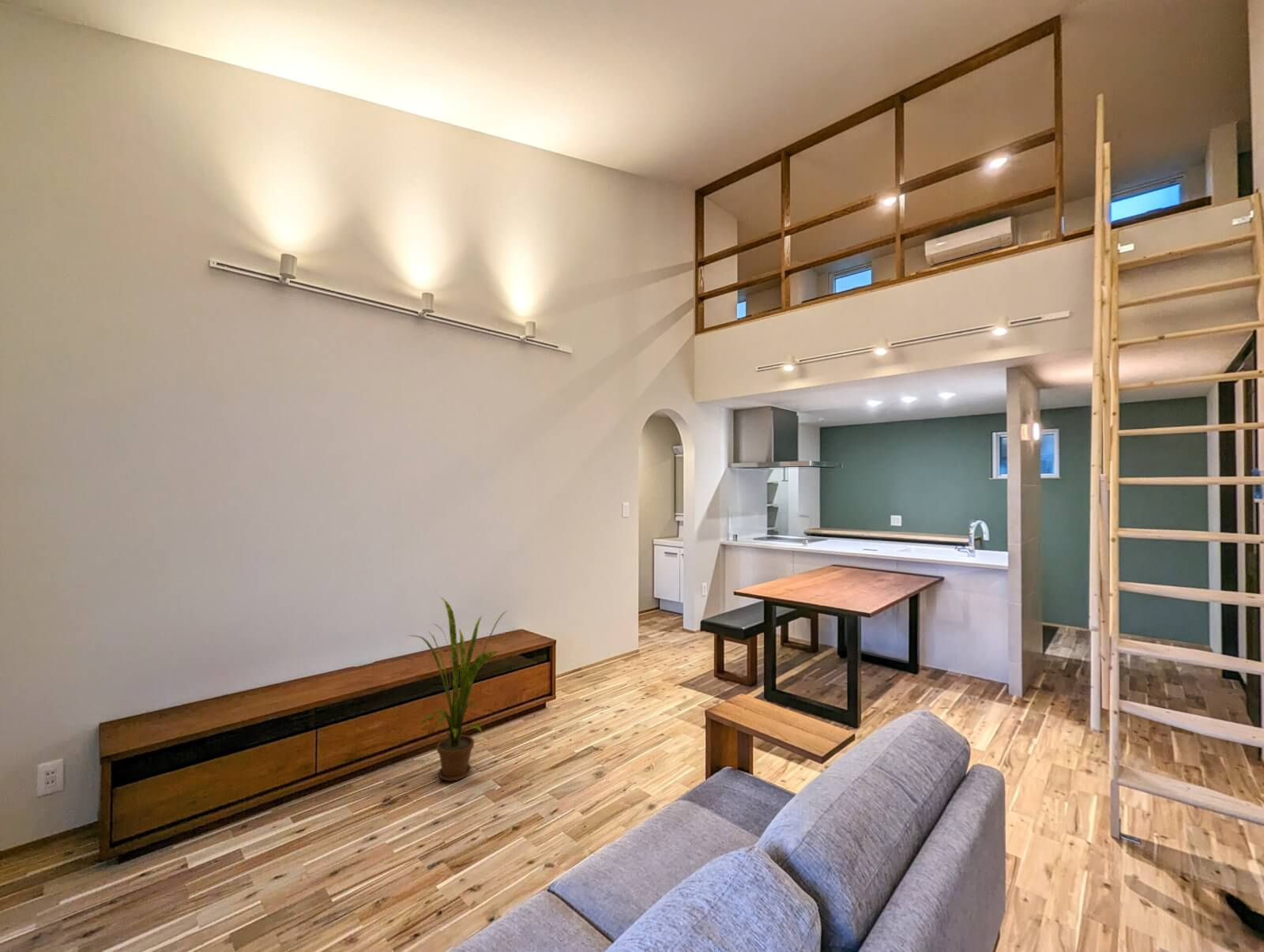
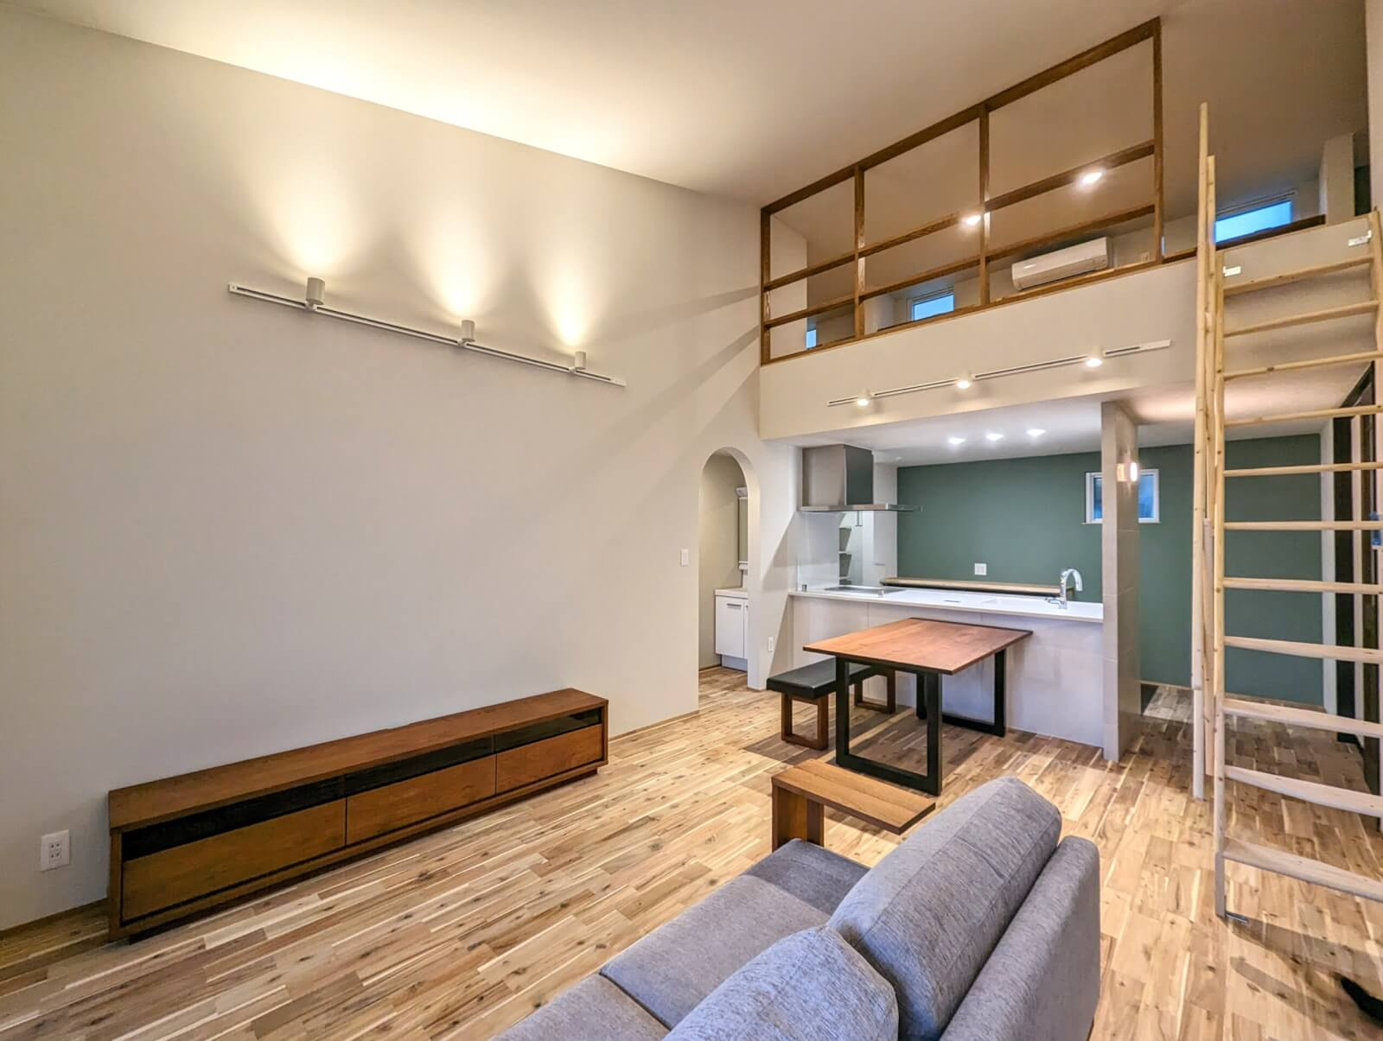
- house plant (449, 689)
